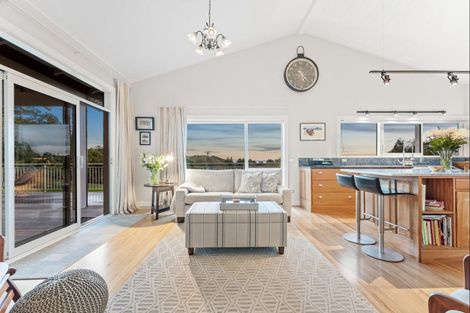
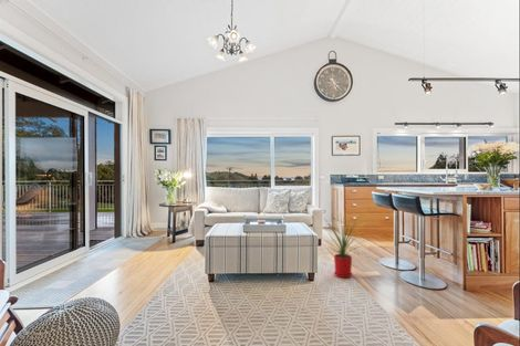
+ house plant (342, 243)
